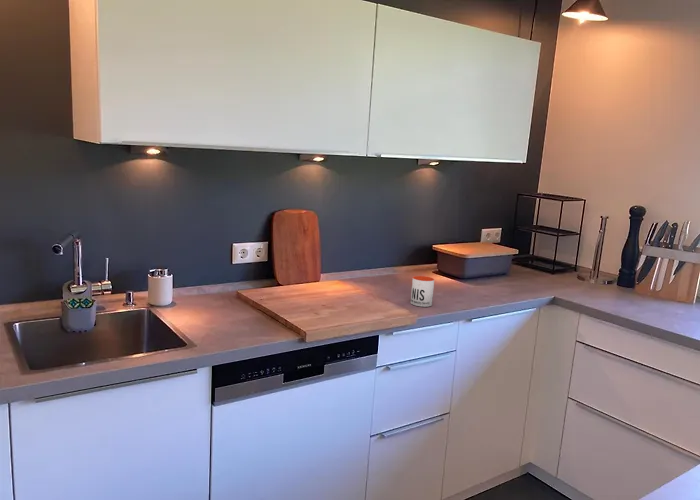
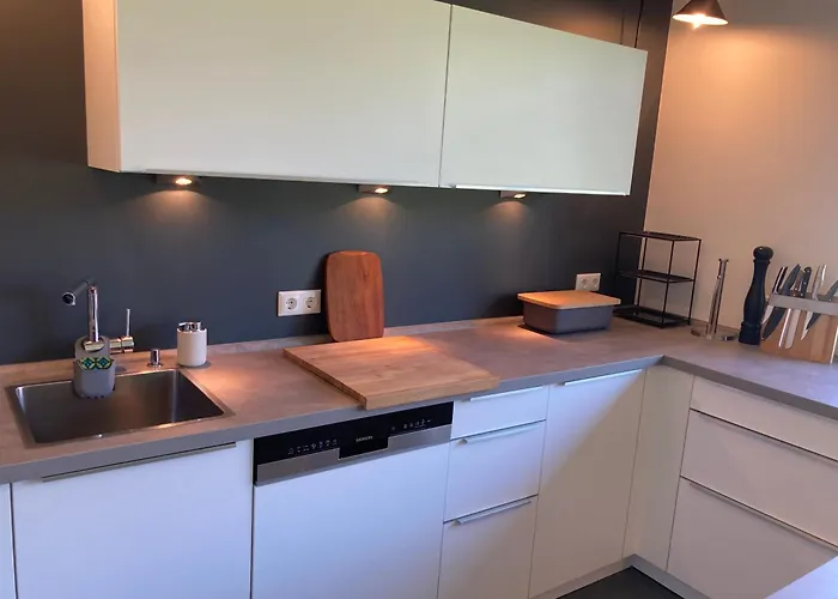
- mug (421, 289)
